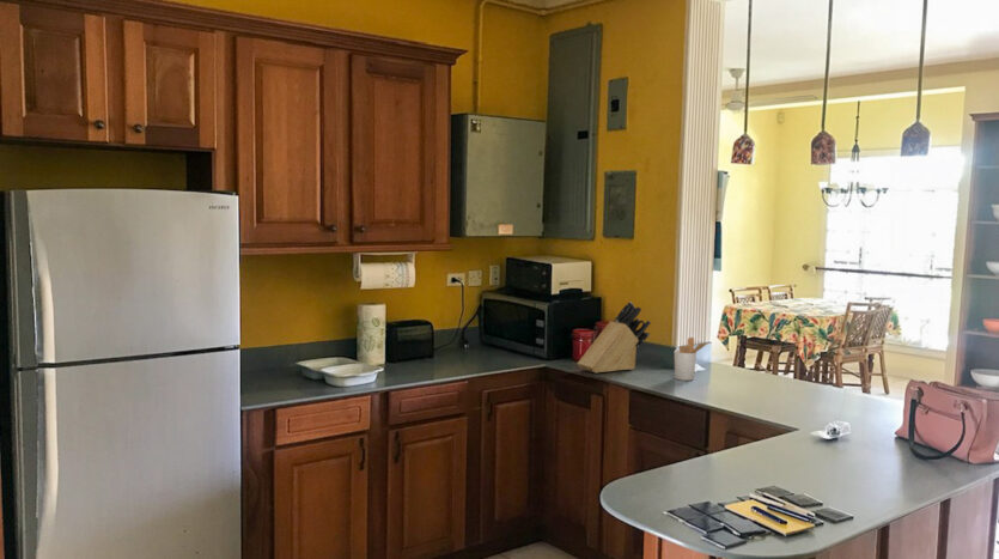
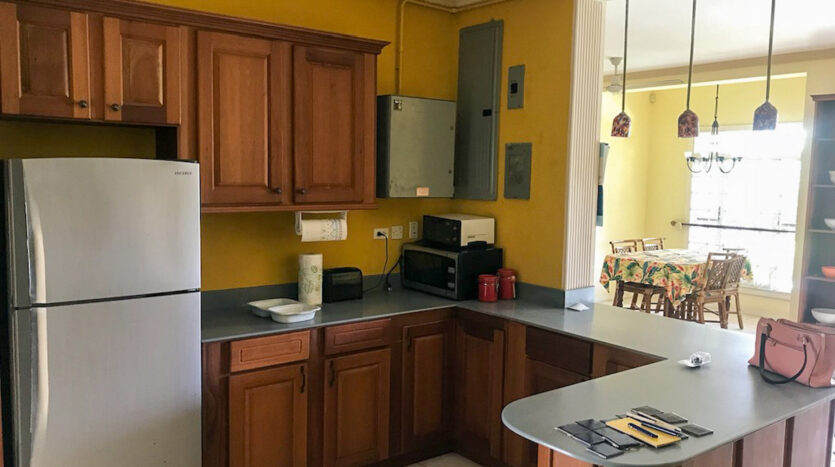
- utensil holder (690, 359)
- knife block (615, 335)
